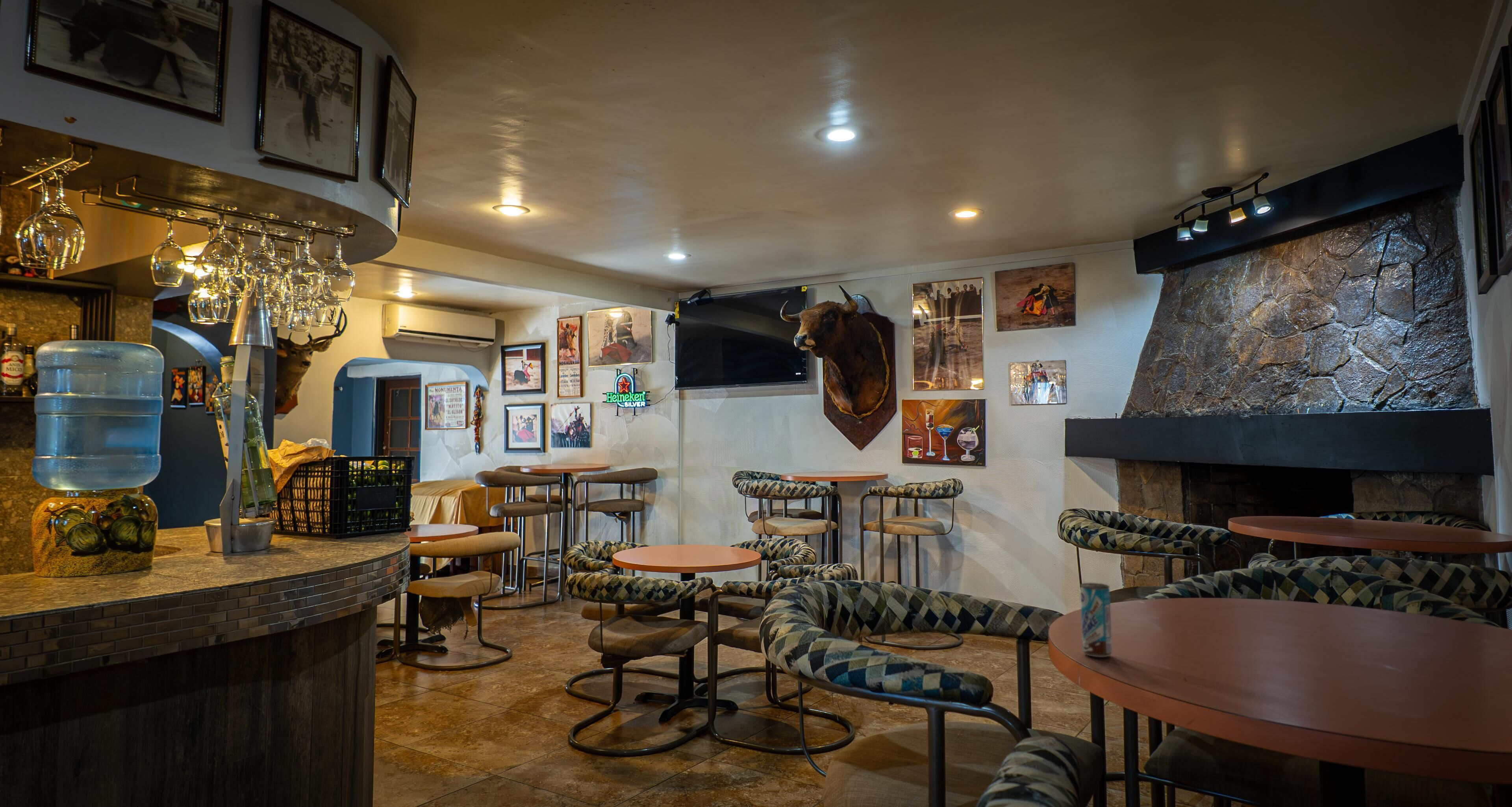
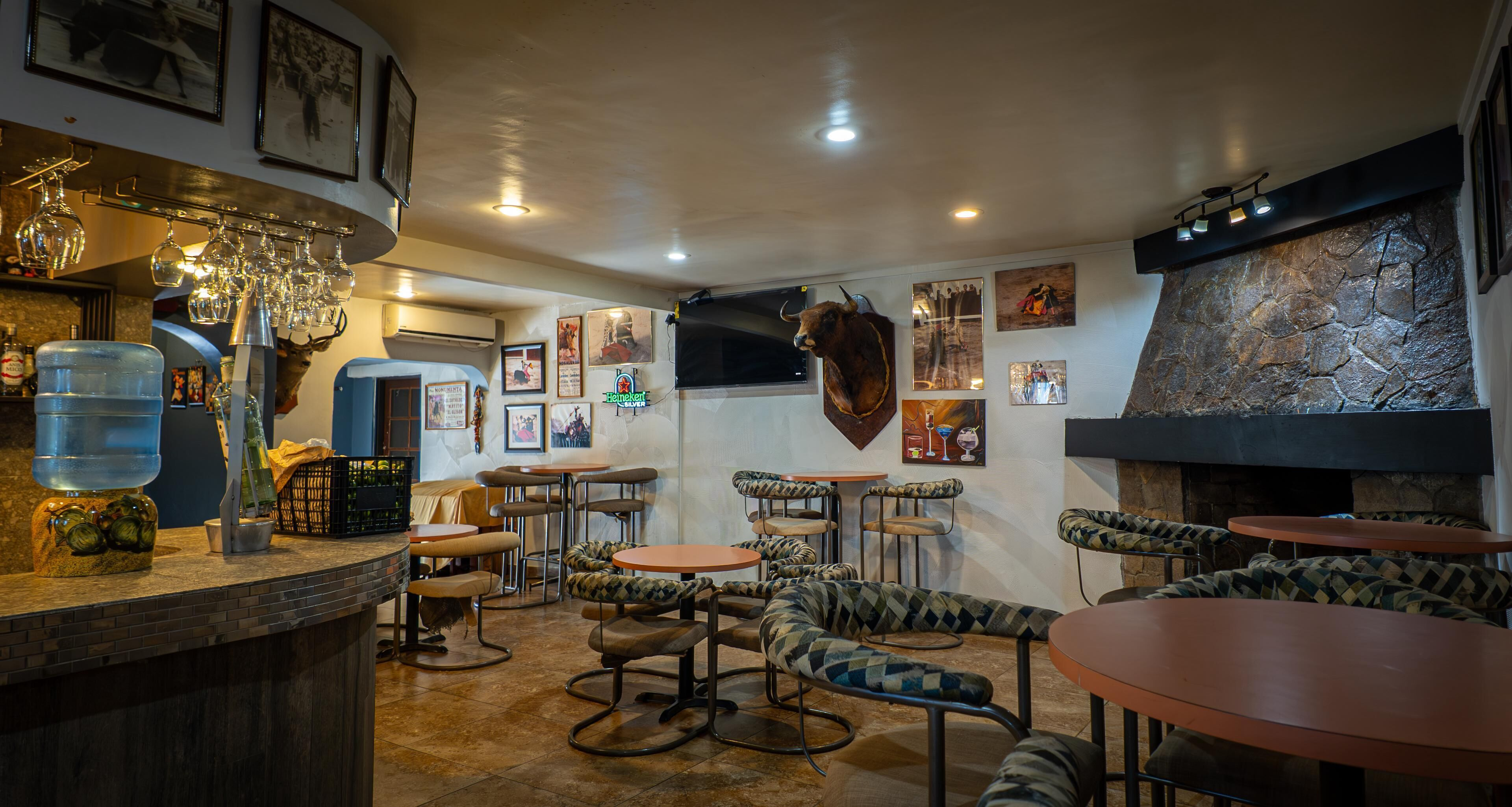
- beverage can (1096, 620)
